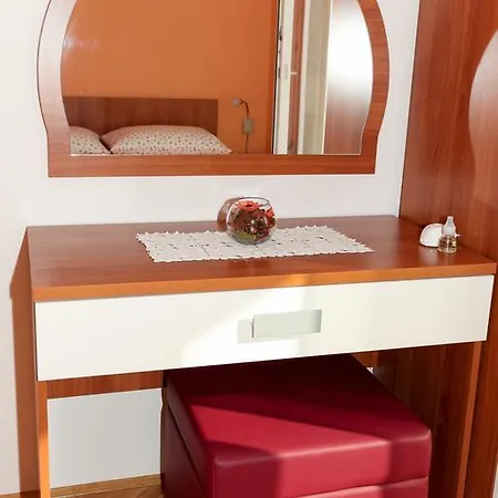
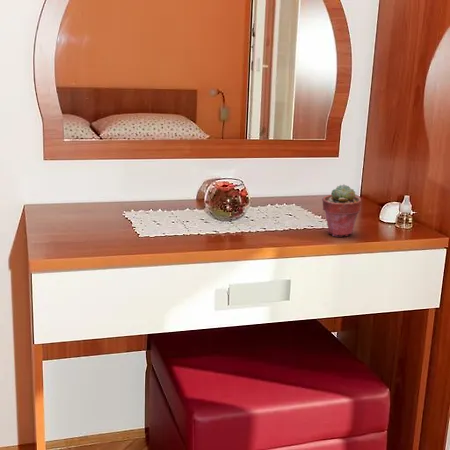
+ potted succulent (341, 208)
